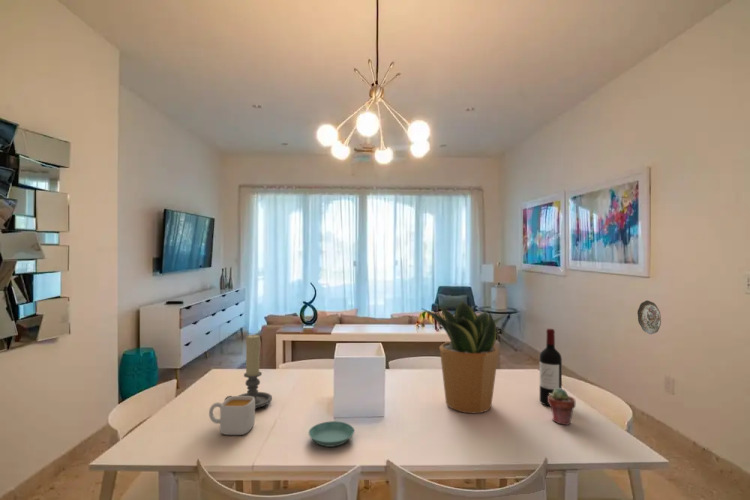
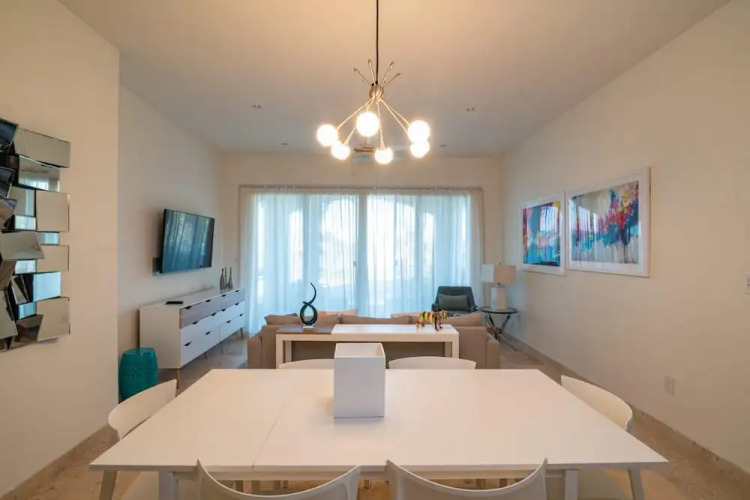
- potted plant (462, 354)
- wine bottle (550, 366)
- decorative plate (650, 317)
- mug (230, 415)
- potted succulent (561, 404)
- saucer (331, 434)
- candle holder (248, 369)
